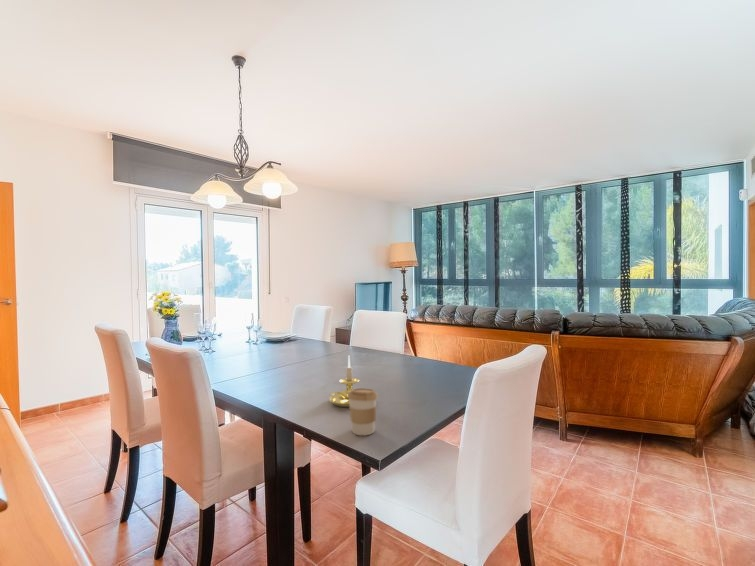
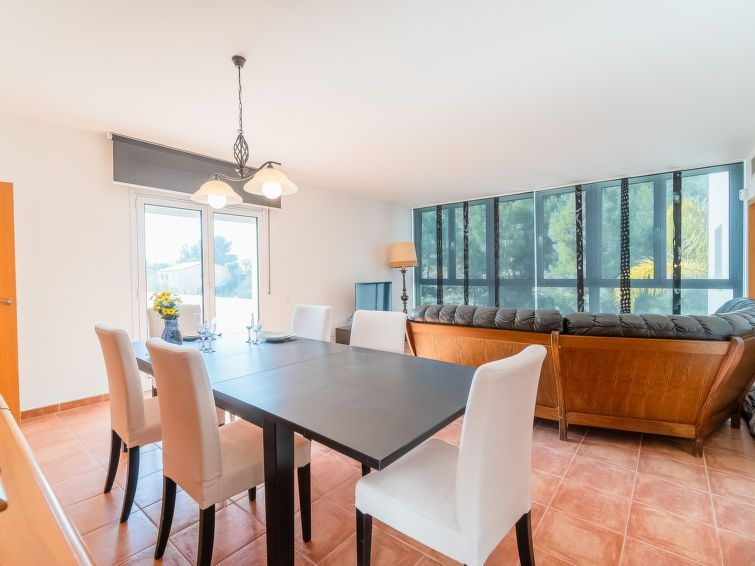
- coffee cup (363, 409)
- candle holder (347, 378)
